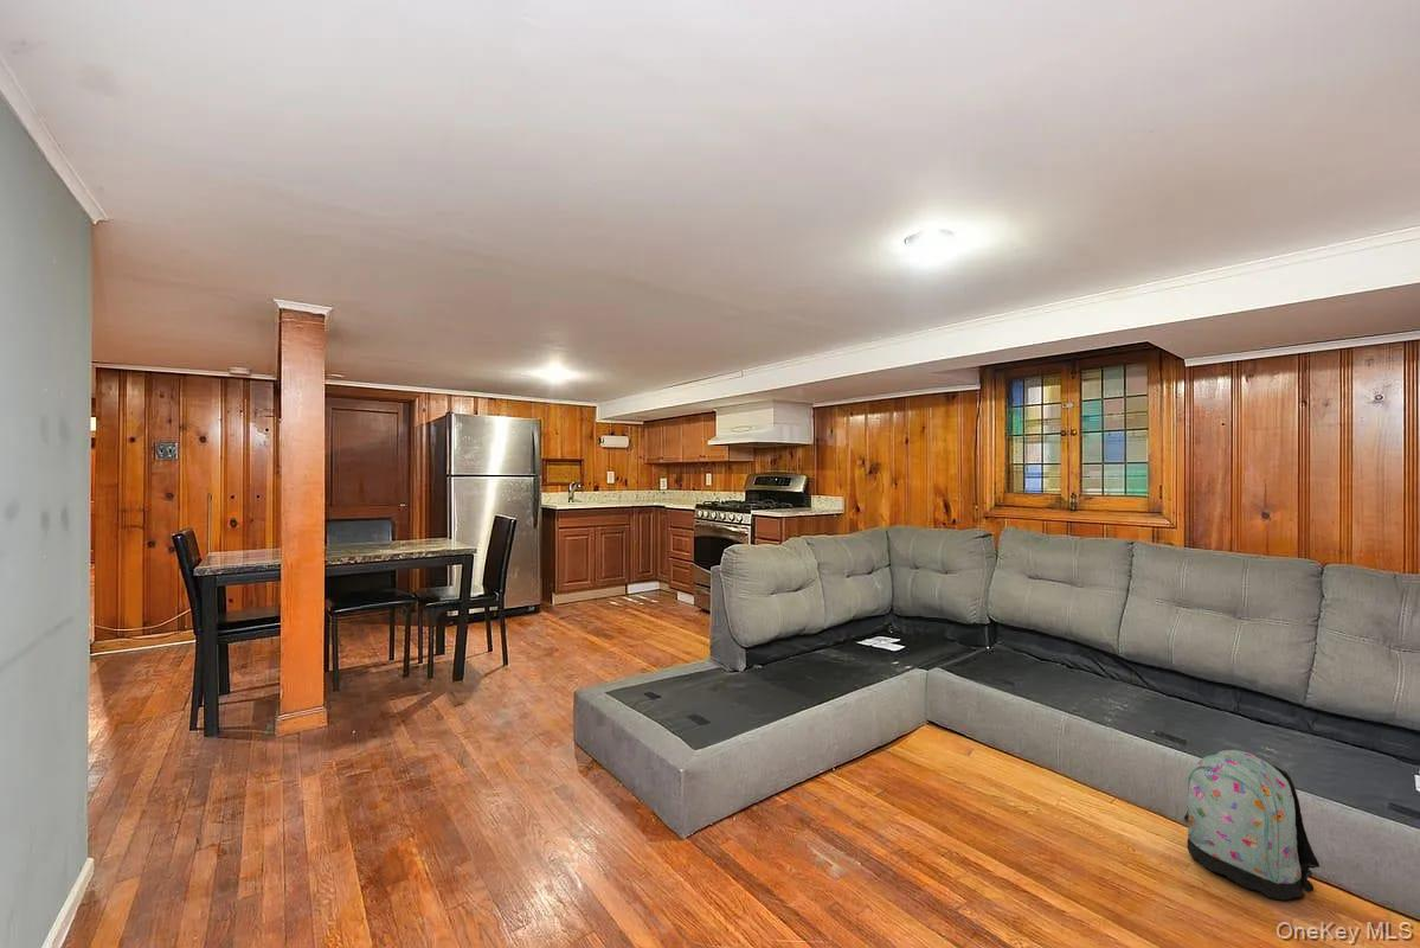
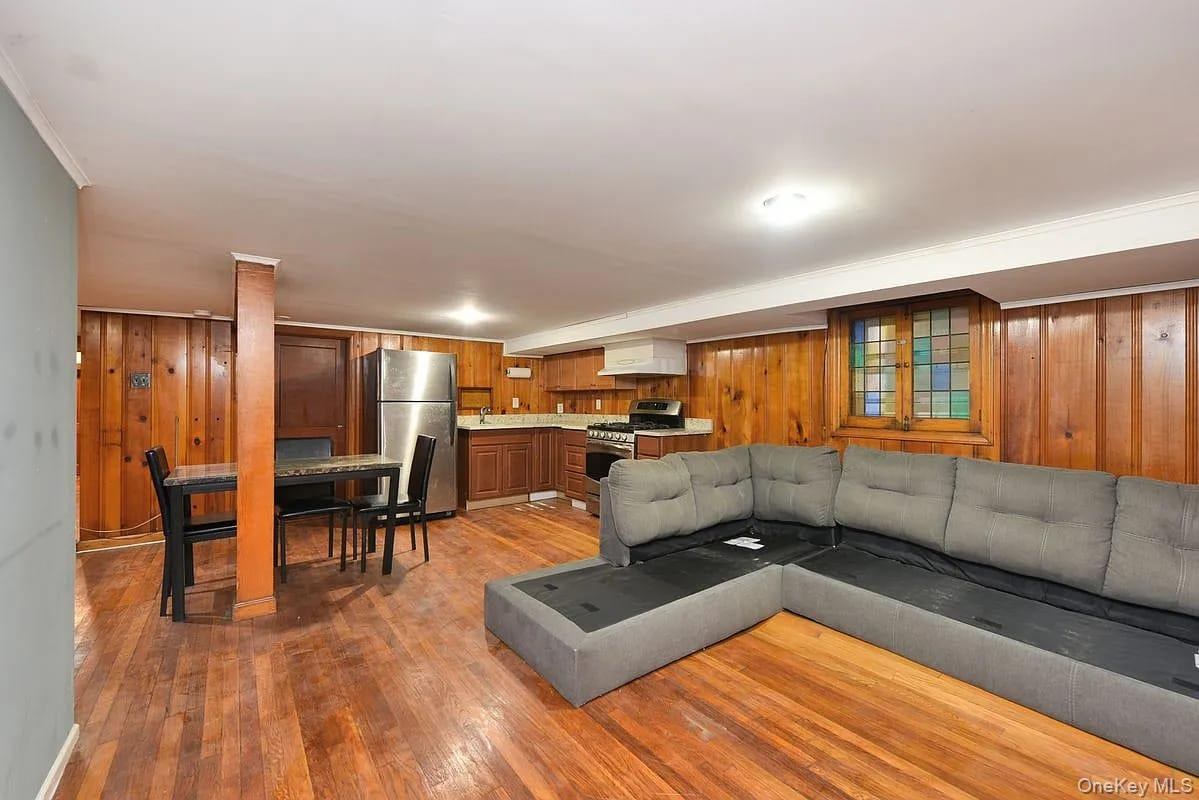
- backpack (1241, 816)
